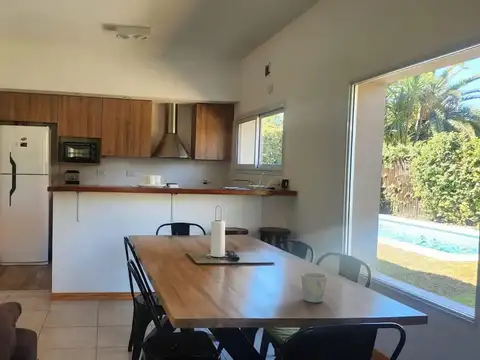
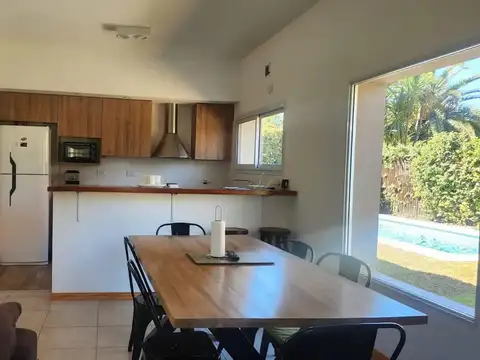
- mug (315, 289)
